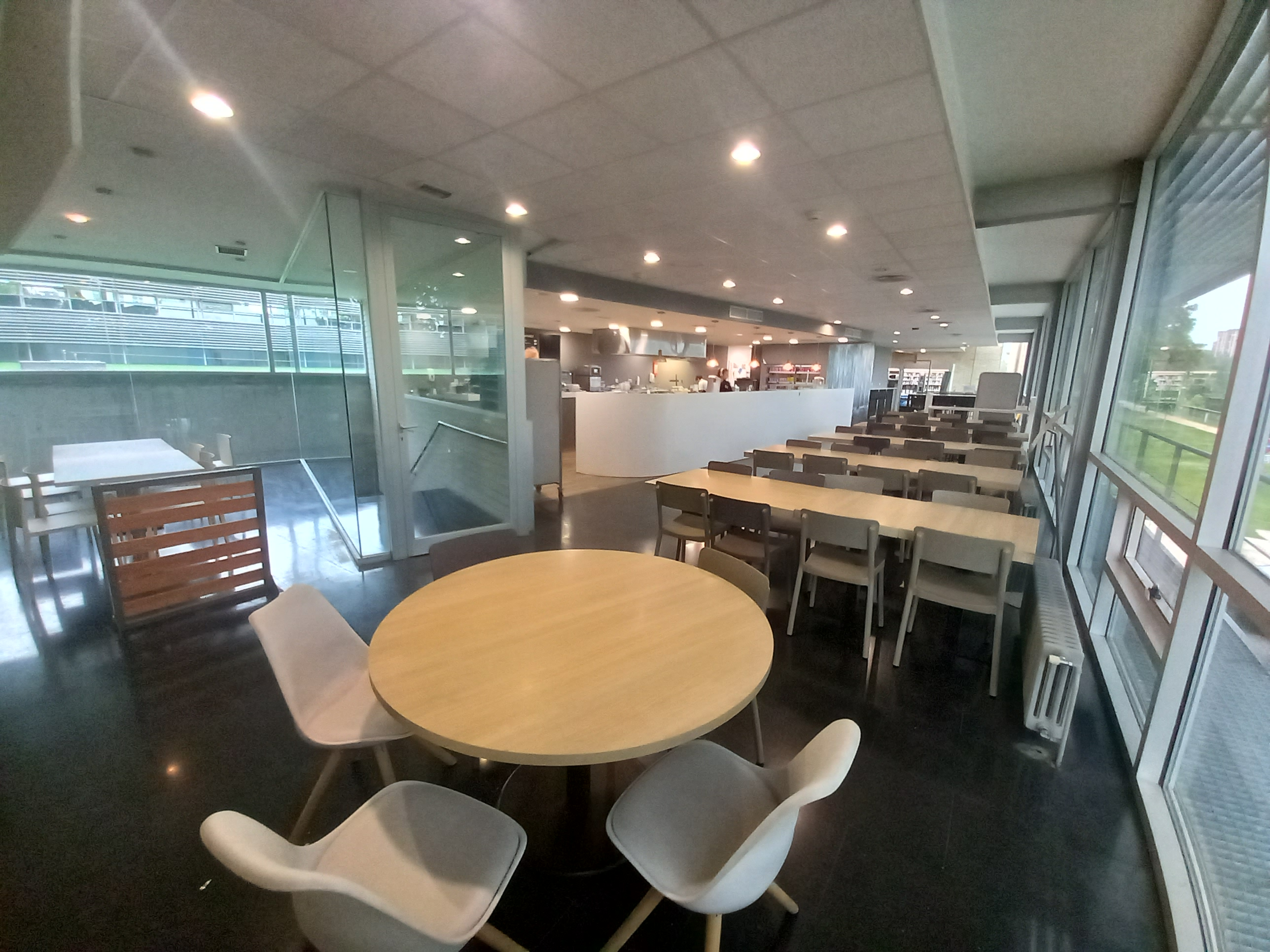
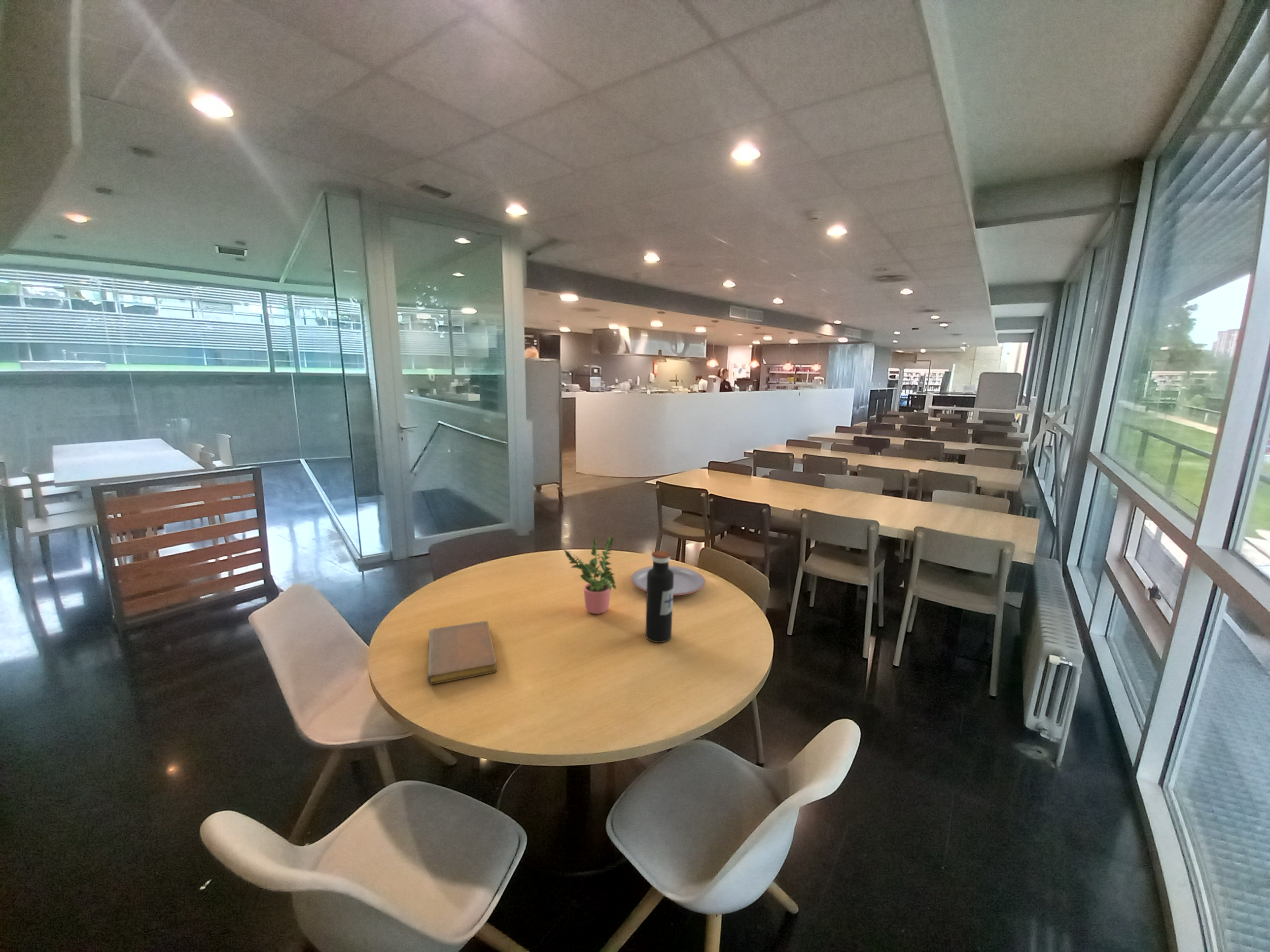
+ notebook (461, 649)
+ potted plant (593, 579)
+ plate (673, 581)
+ water bottle (660, 596)
